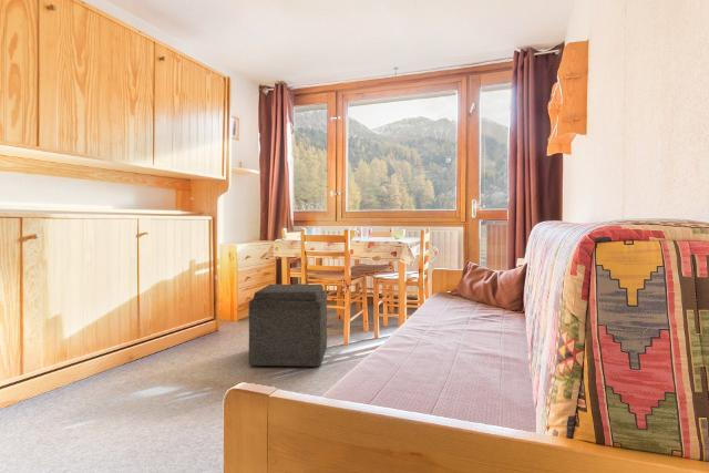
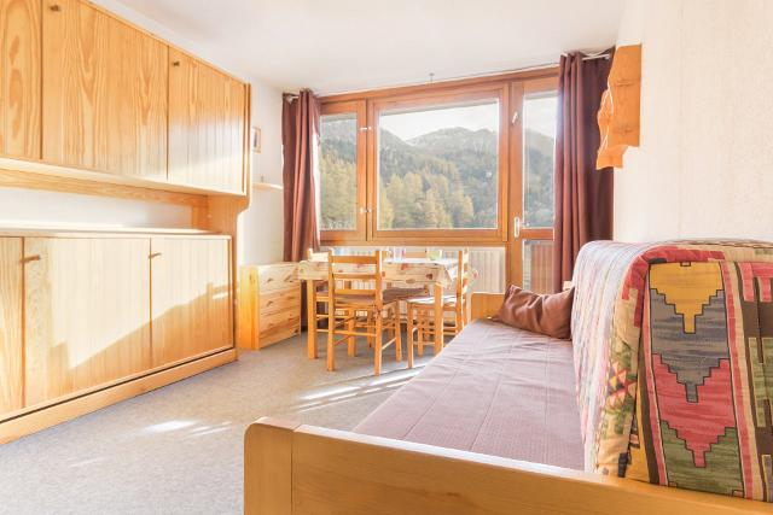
- ottoman (290, 321)
